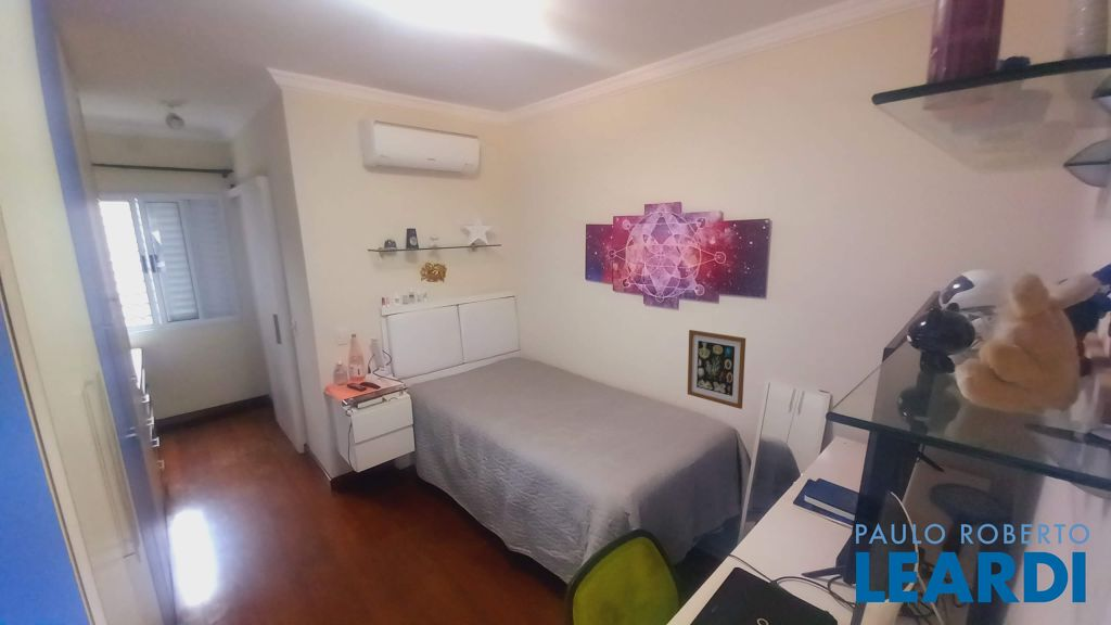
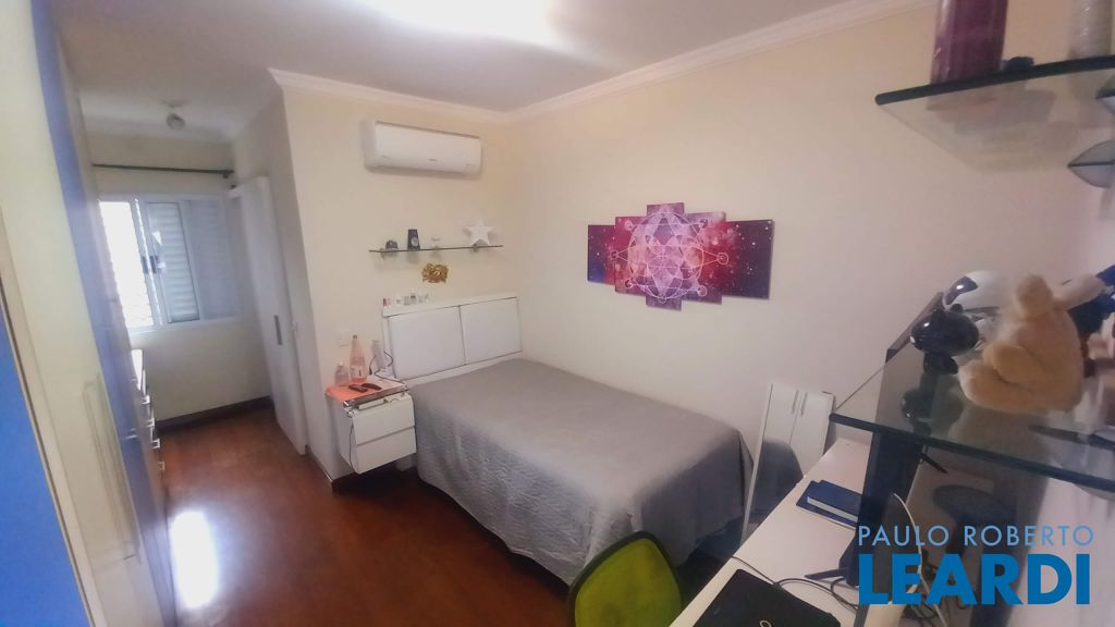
- wall art (714, 368)
